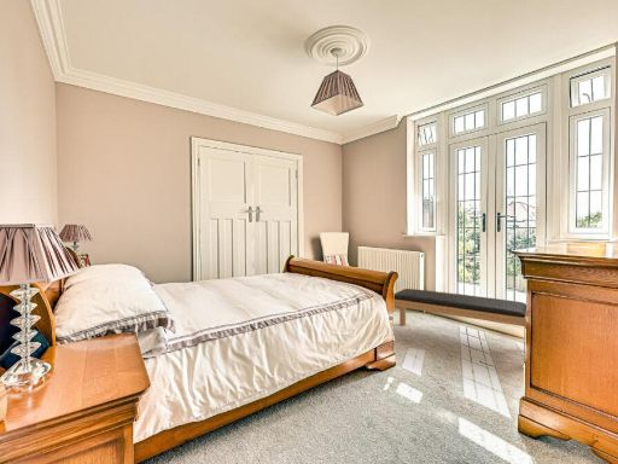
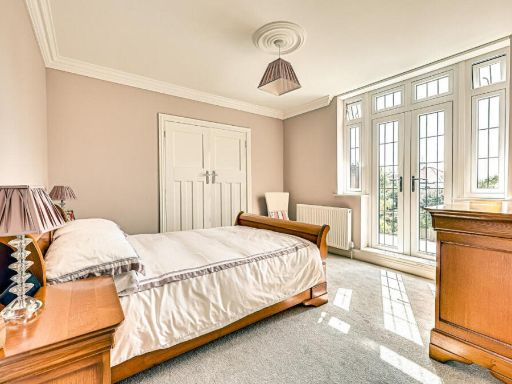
- bench (456, 315)
